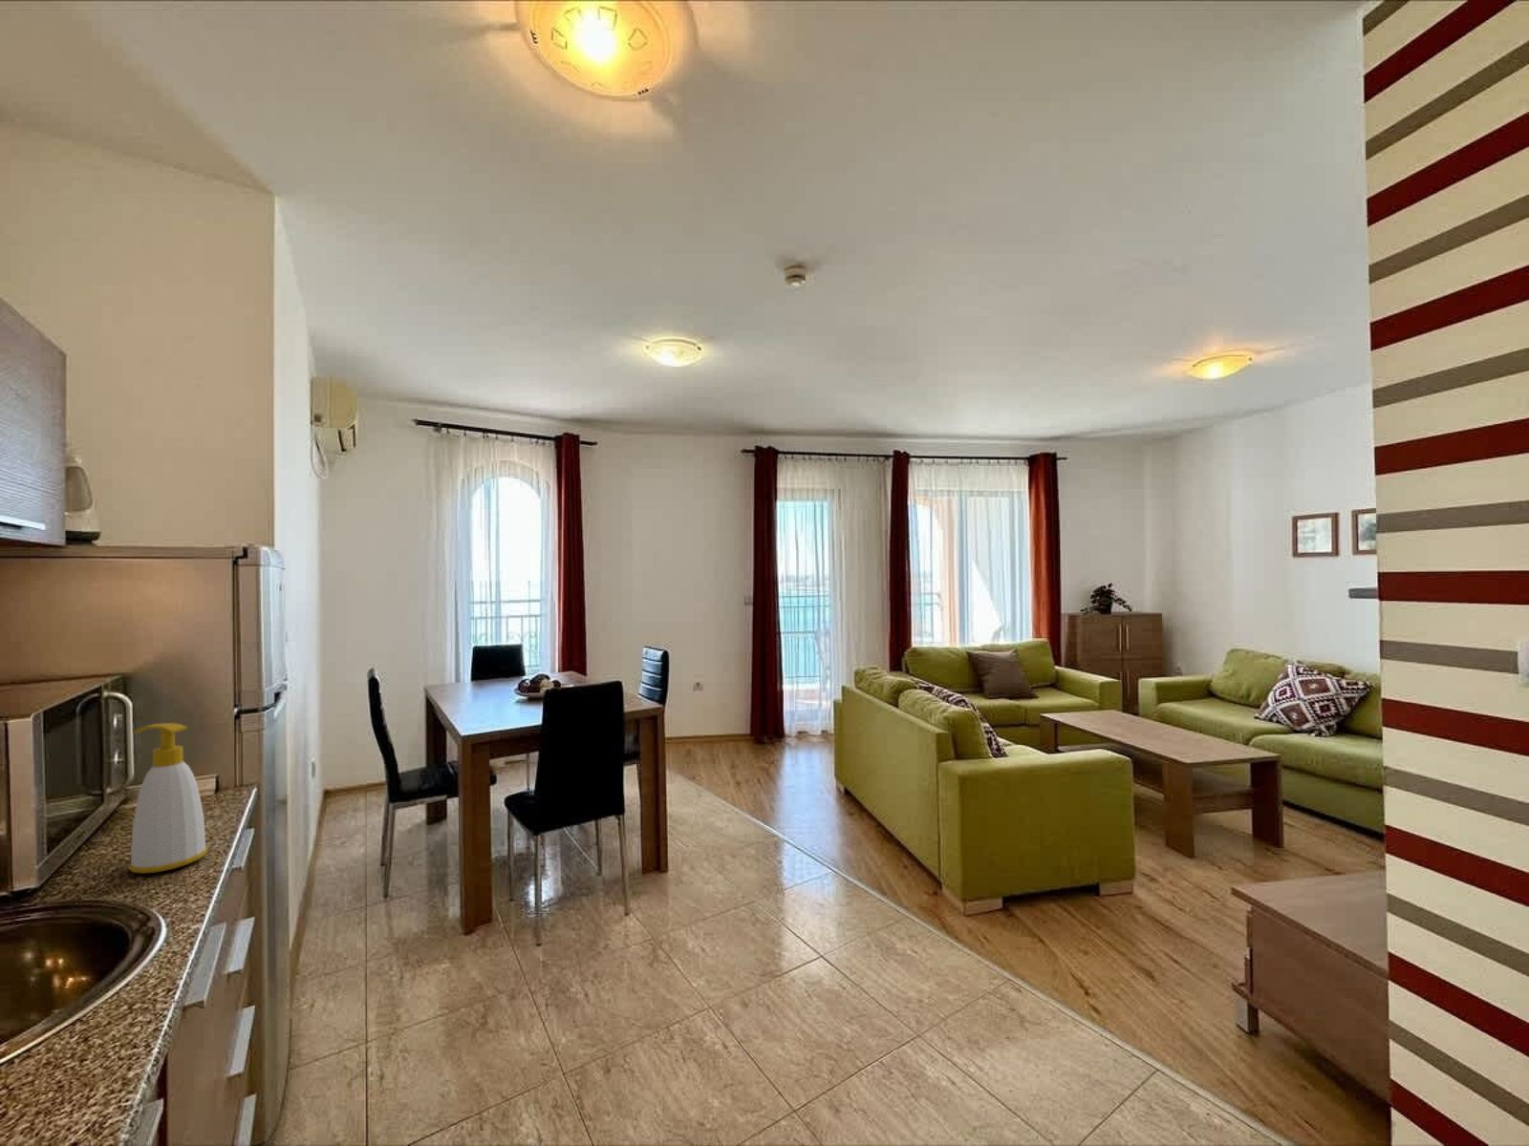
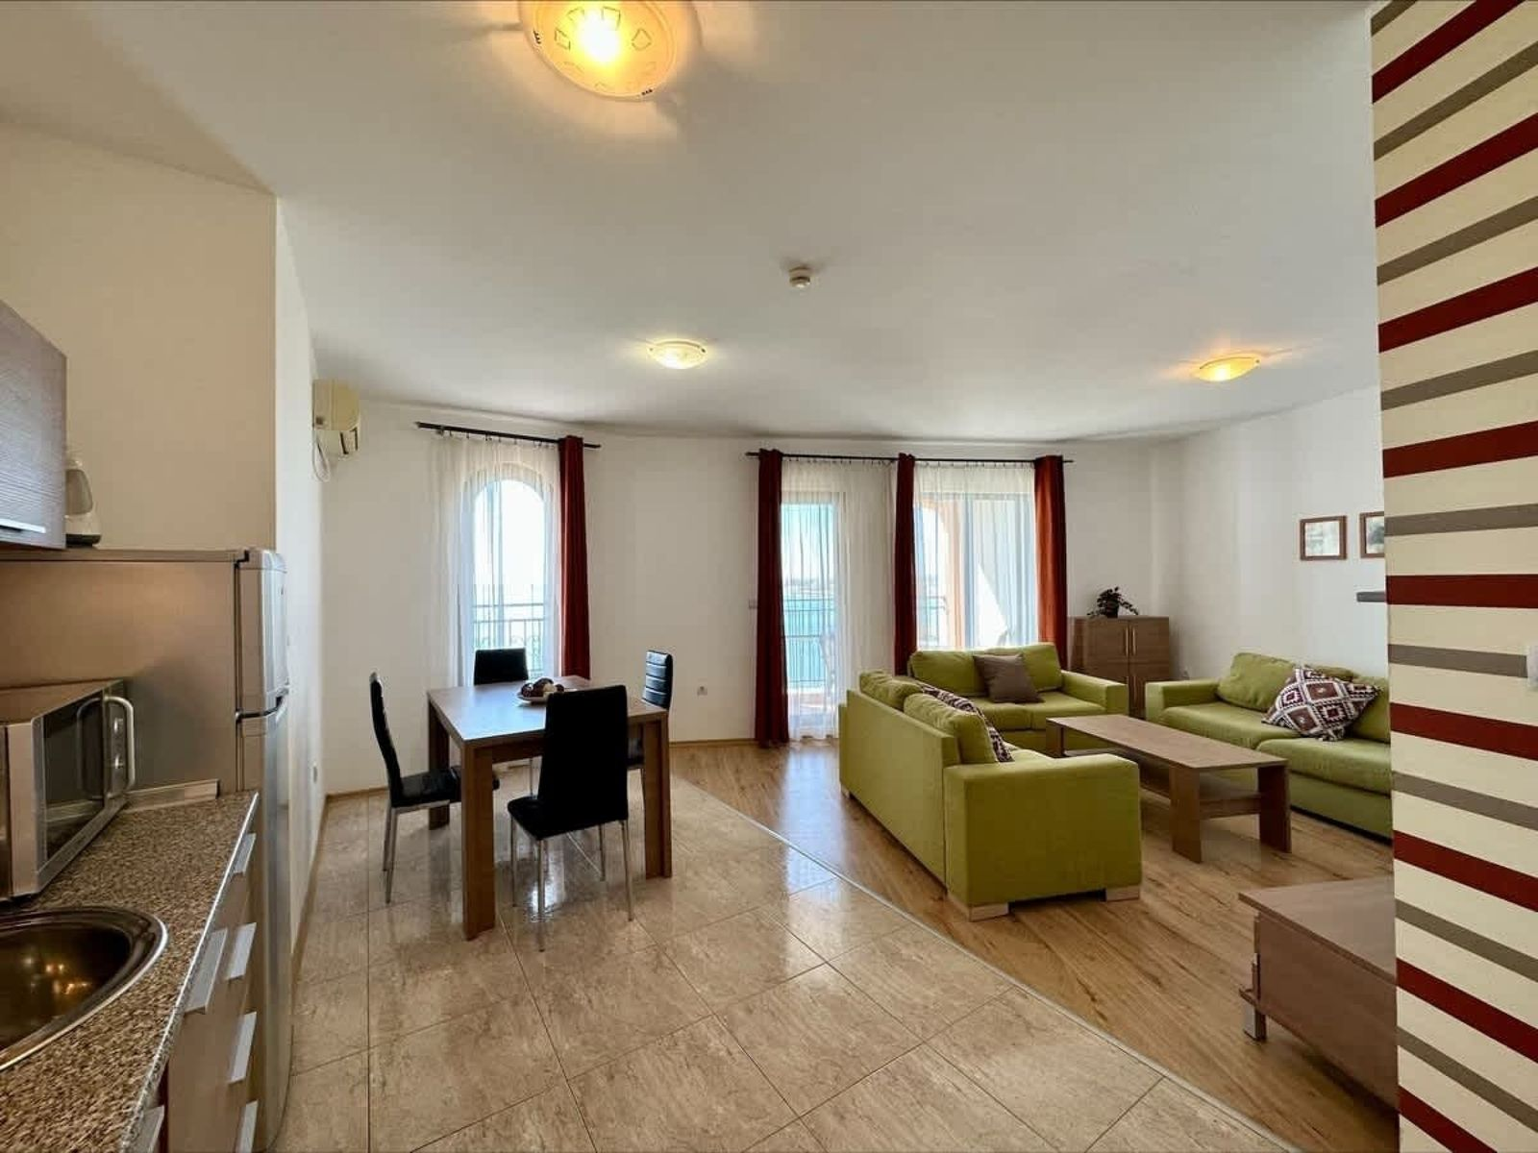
- soap bottle (167, 792)
